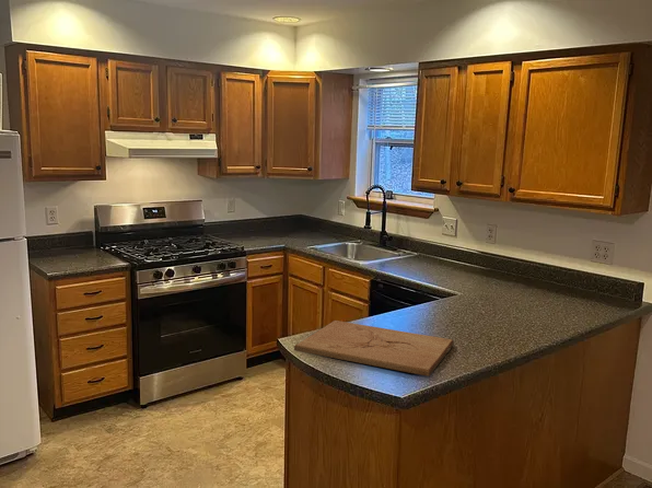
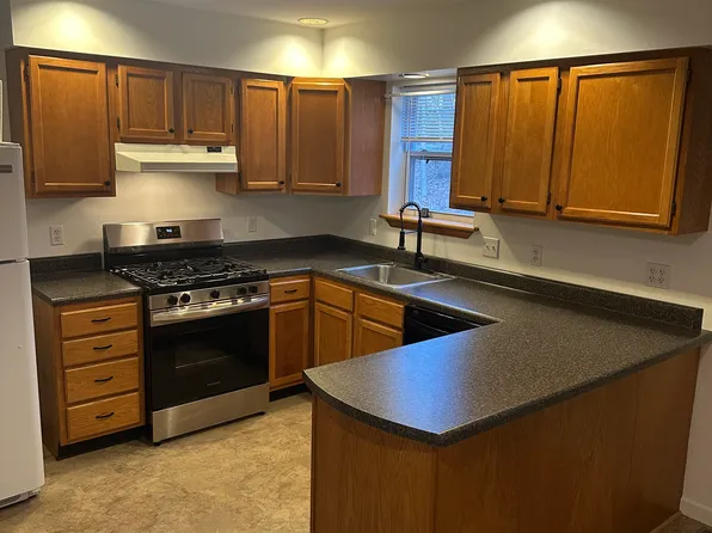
- cutting board (375, 344)
